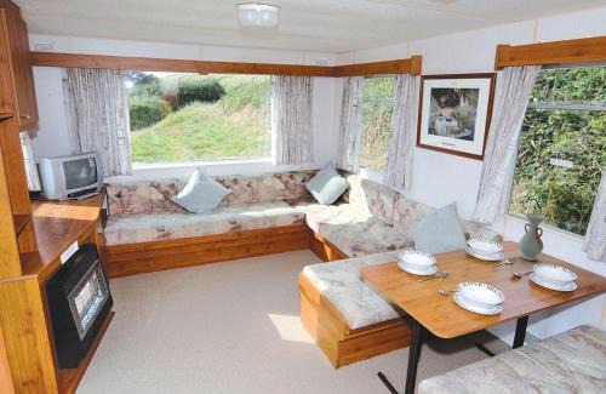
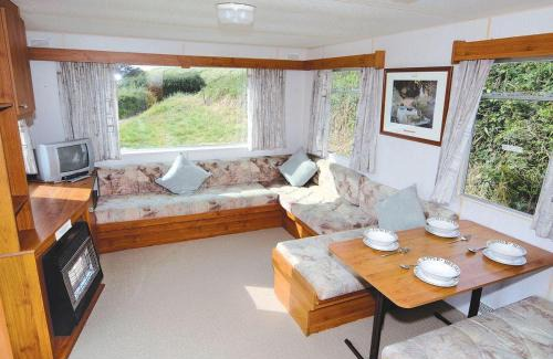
- vase (532, 236)
